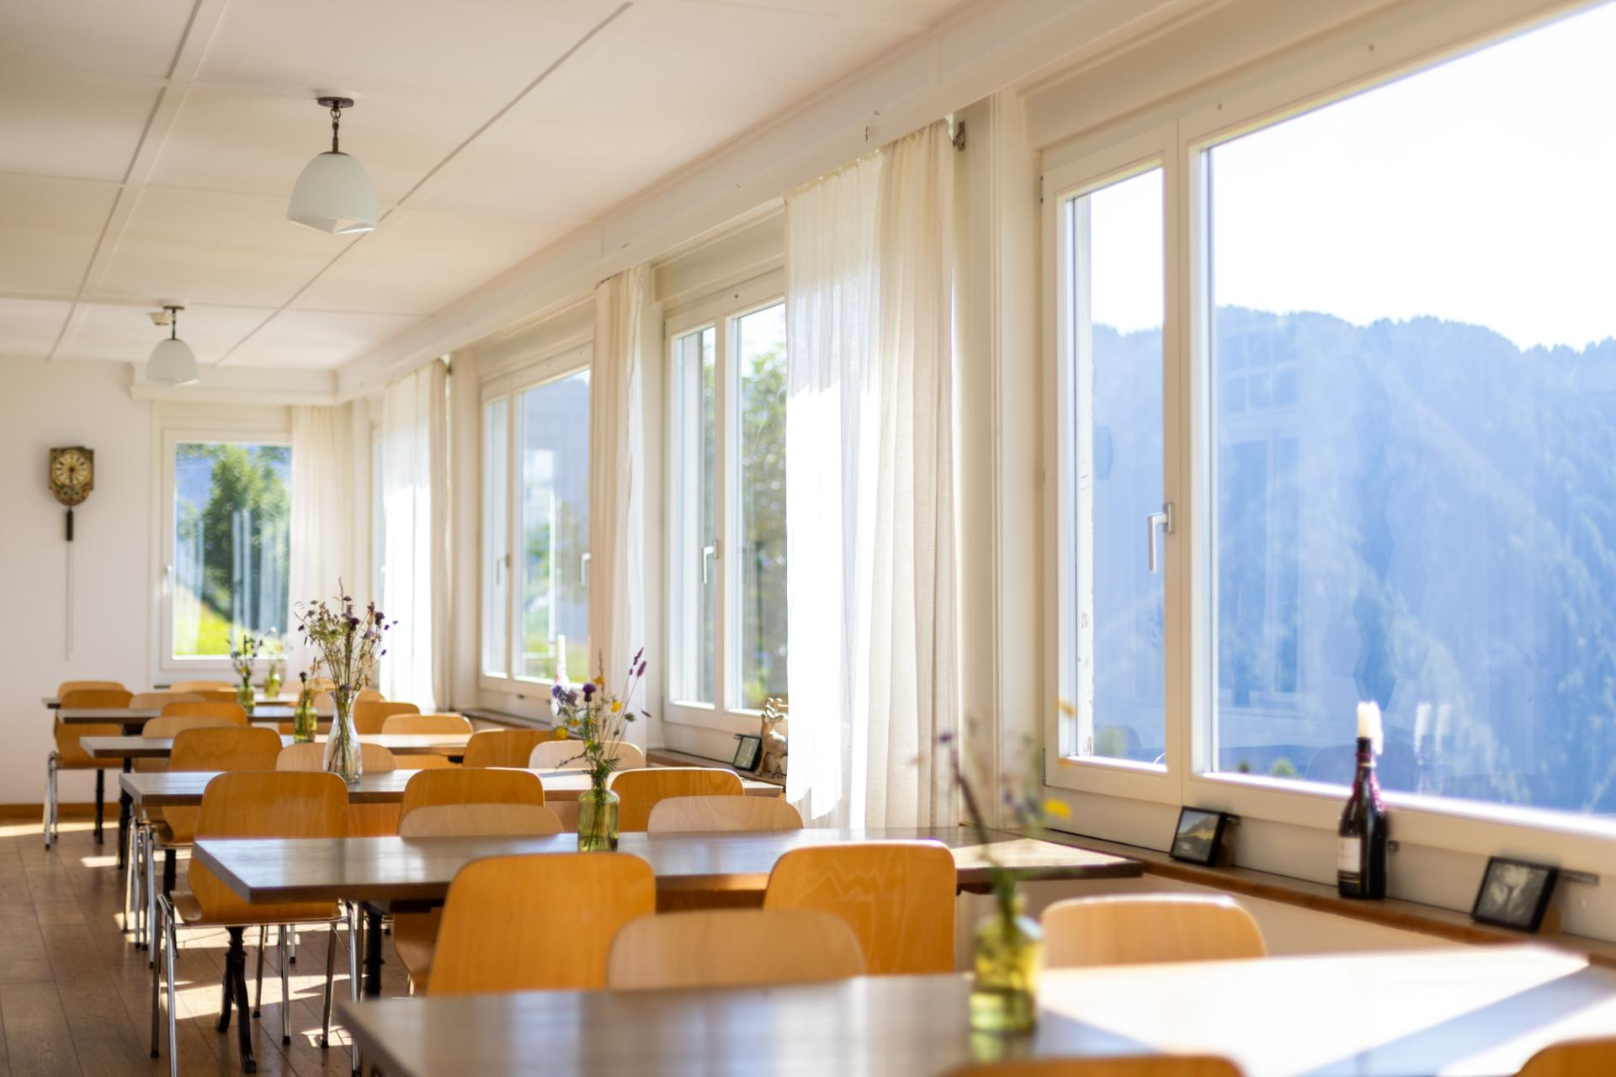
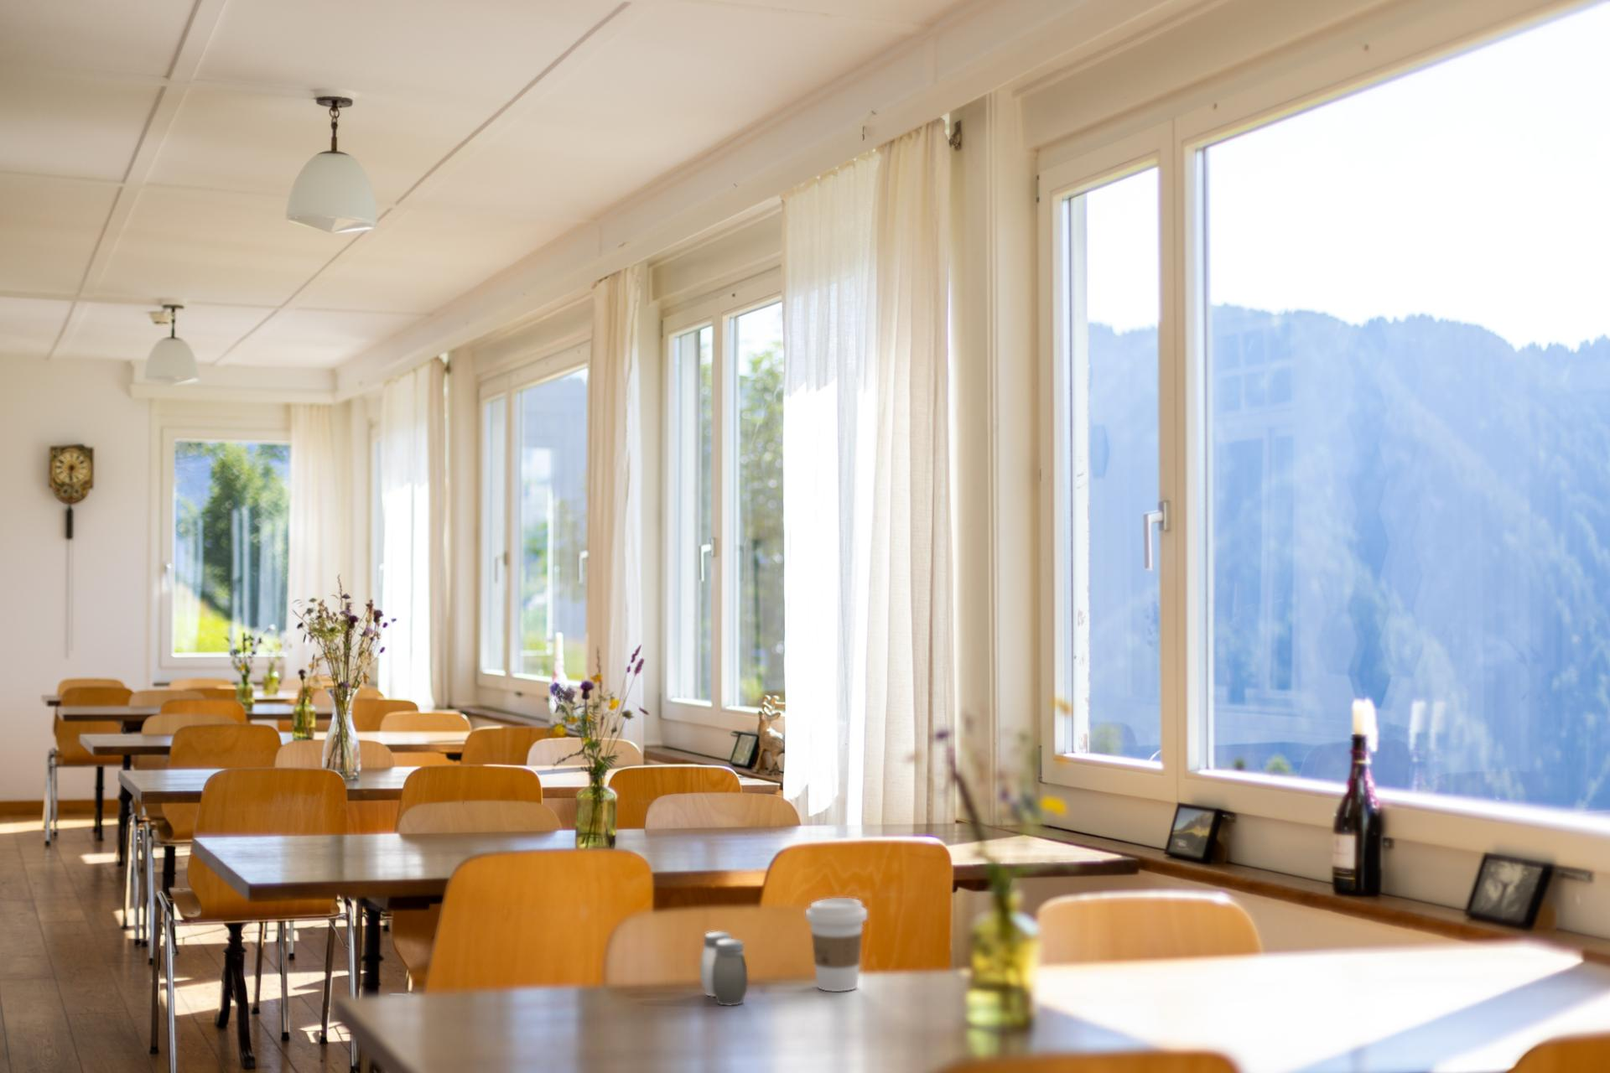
+ salt and pepper shaker (724, 966)
+ coffee cup (837, 944)
